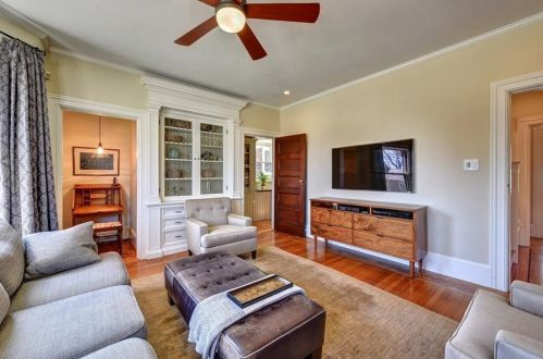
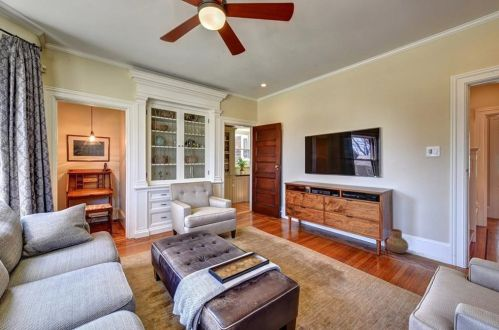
+ vase (397, 240)
